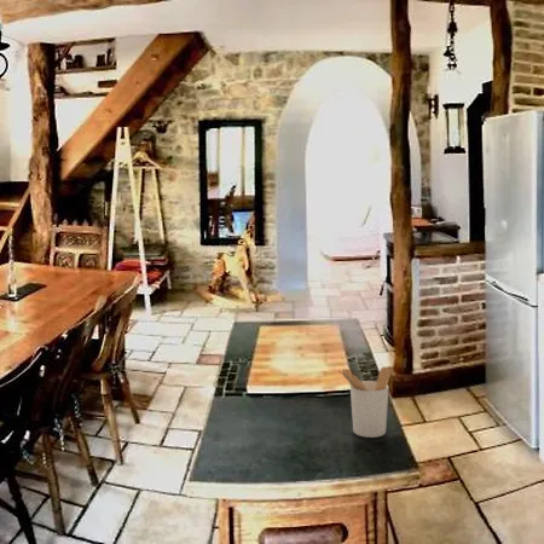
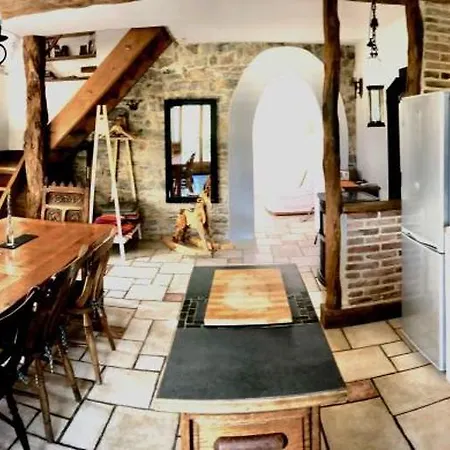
- utensil holder (363, 399)
